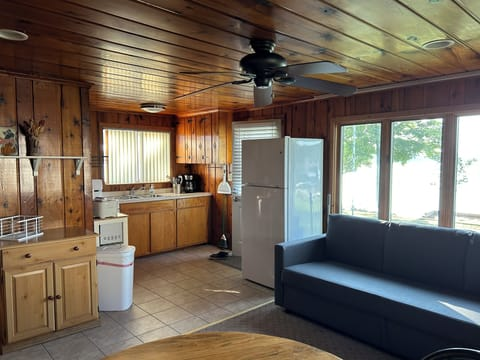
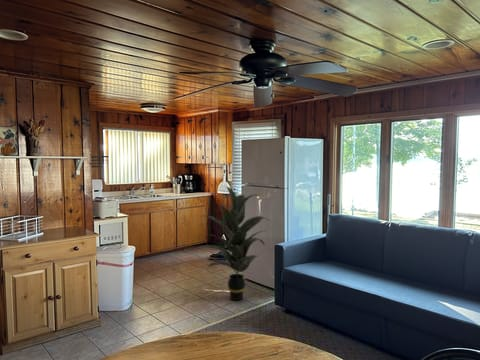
+ indoor plant (235, 242)
